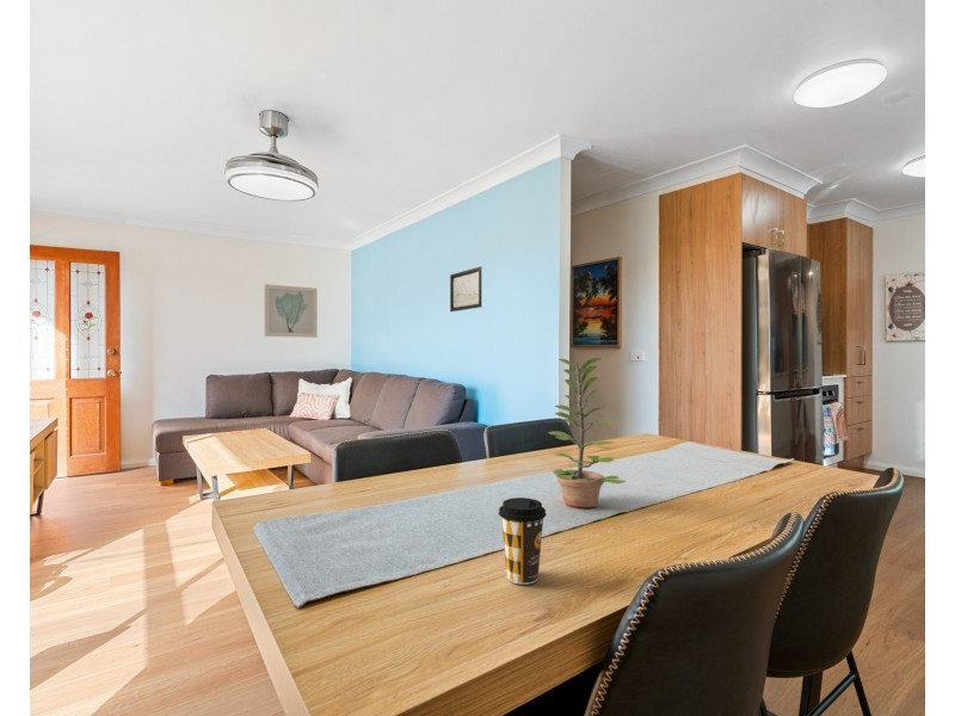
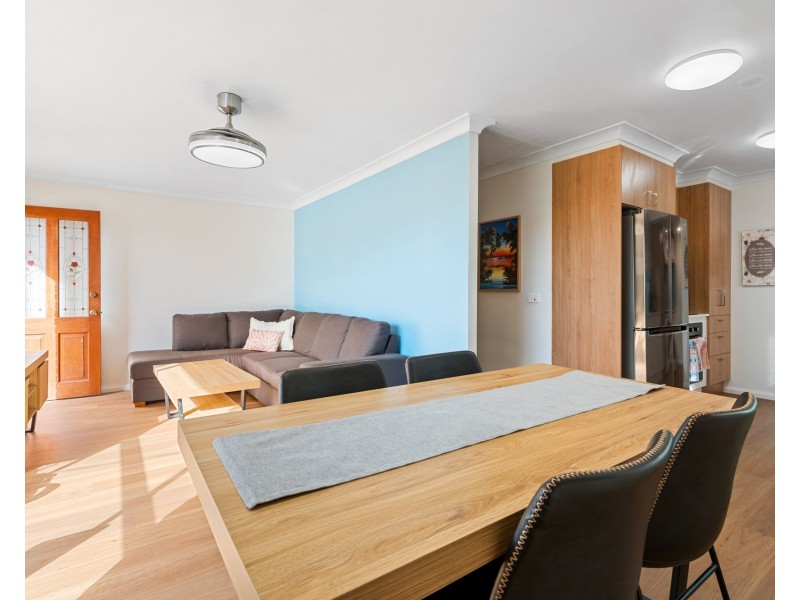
- wall art (291, 311)
- wall art (464, 290)
- plant (585, 430)
- coffee cup (522, 539)
